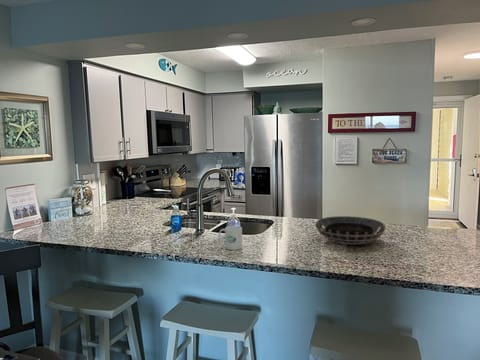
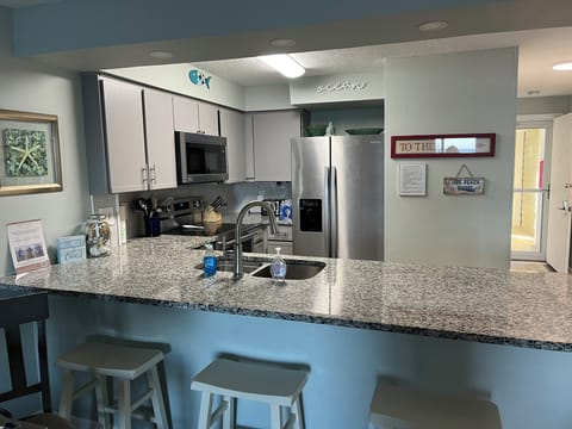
- decorative bowl (349, 232)
- mug (230, 237)
